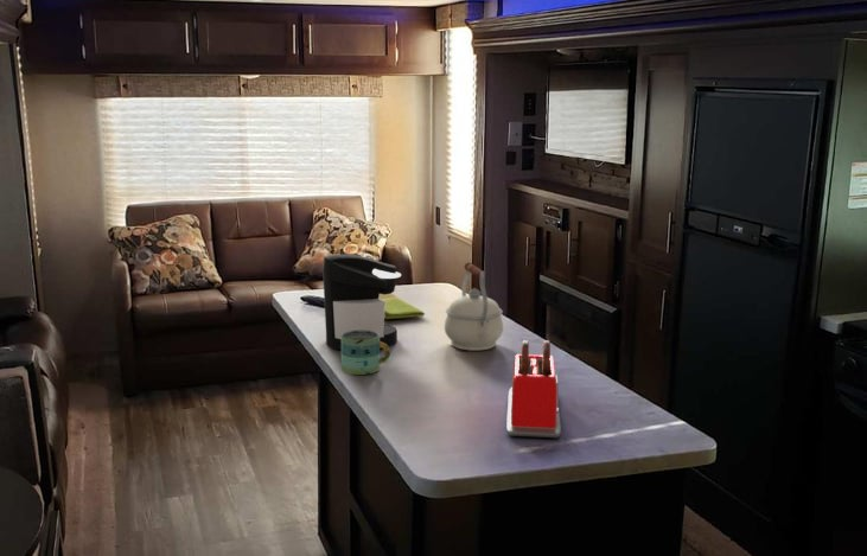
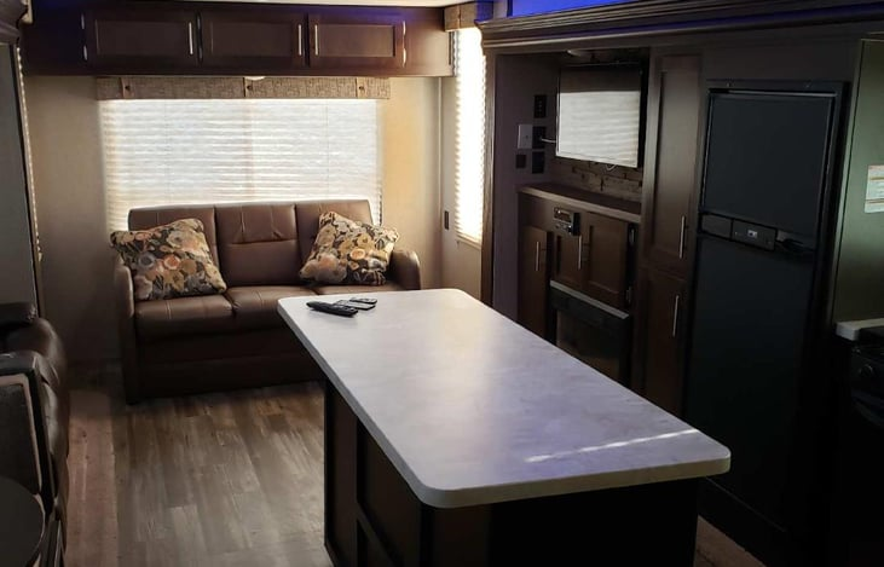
- kettle (476, 306)
- toaster (534, 377)
- coffee maker (363, 298)
- mug (365, 352)
- dish towel (385, 302)
